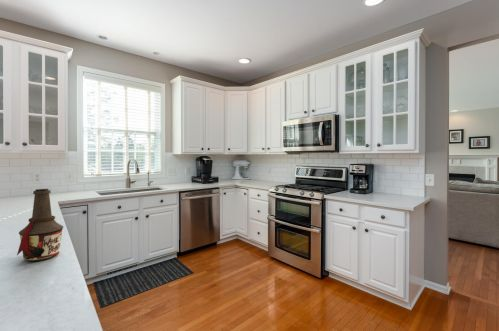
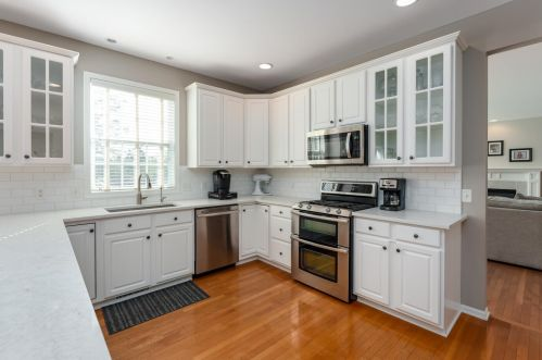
- bottle (40, 223)
